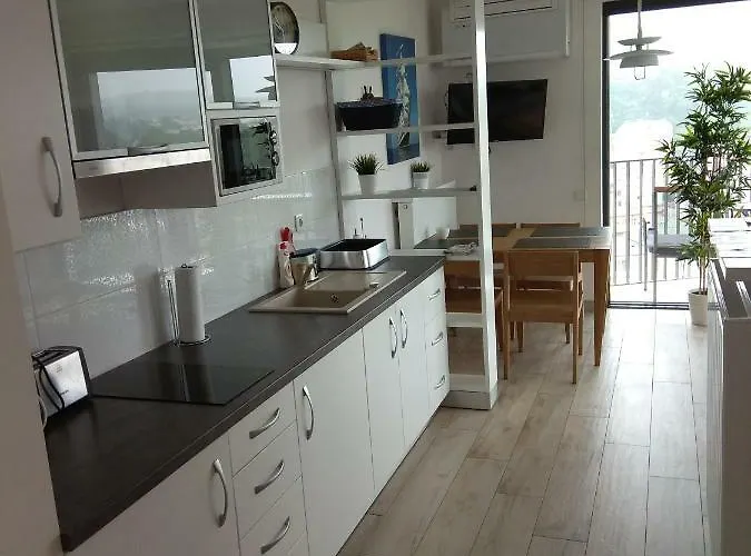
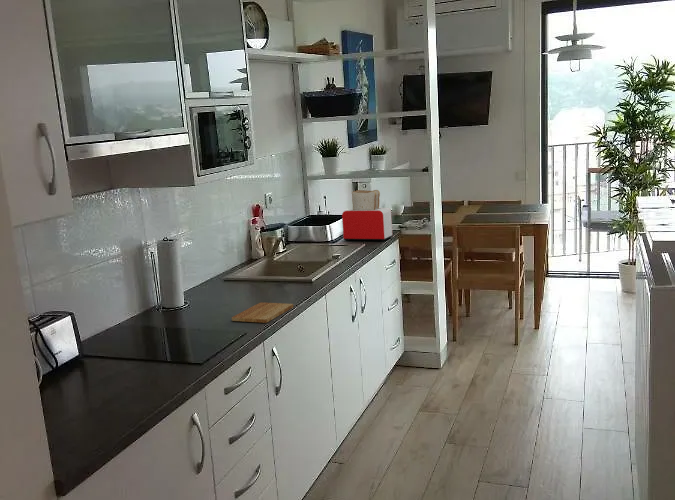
+ cutting board (263, 312)
+ toaster (364, 215)
